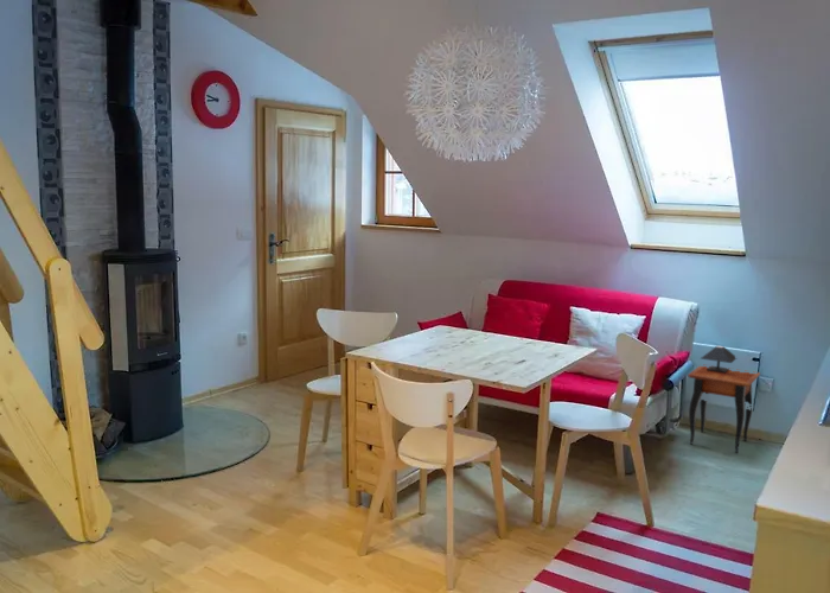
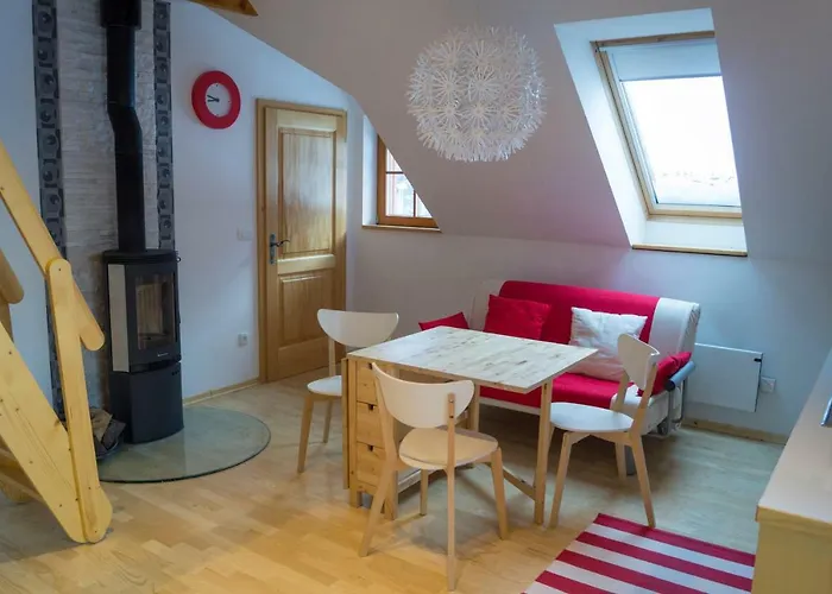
- side table (722, 395)
